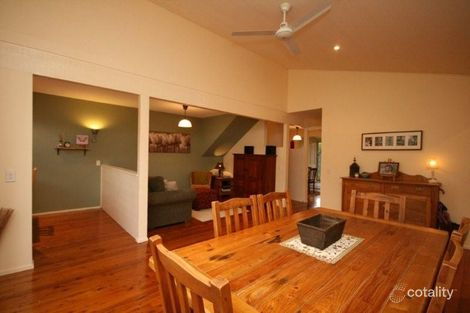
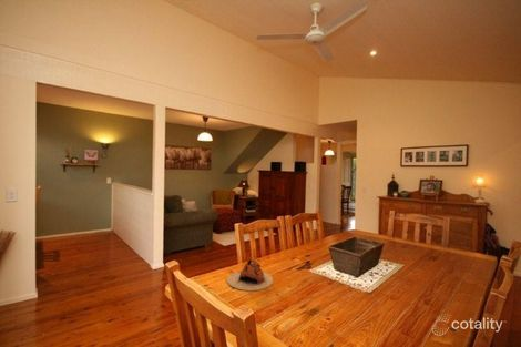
+ teapot (249, 268)
